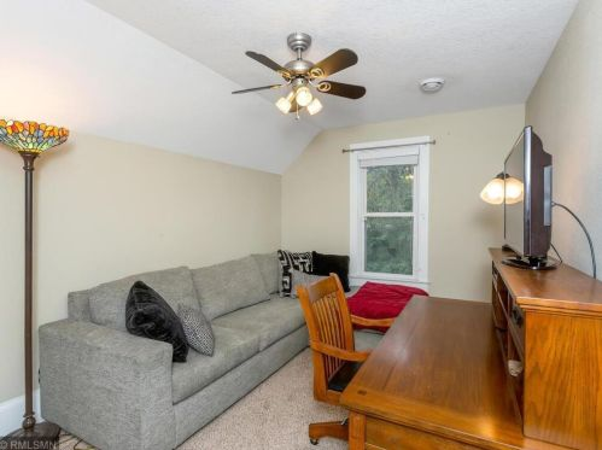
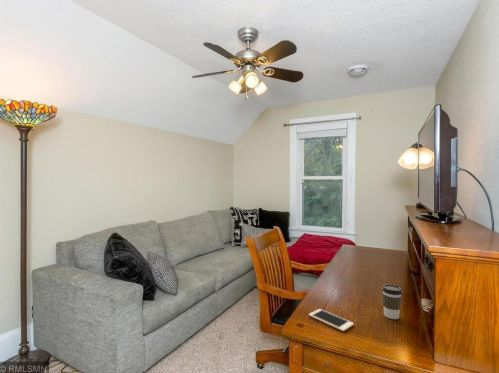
+ coffee cup (391, 301)
+ cell phone (330, 319)
